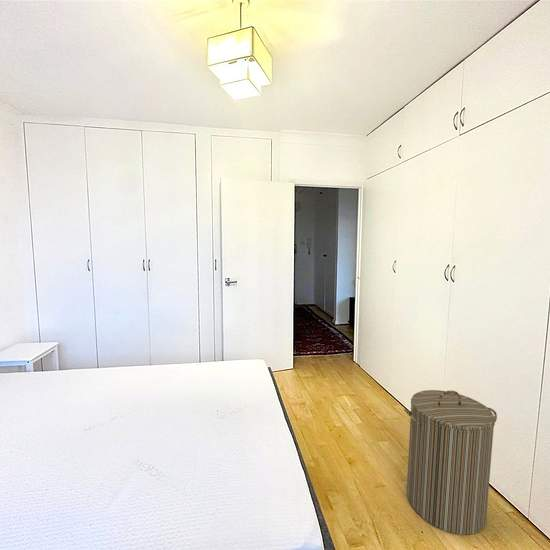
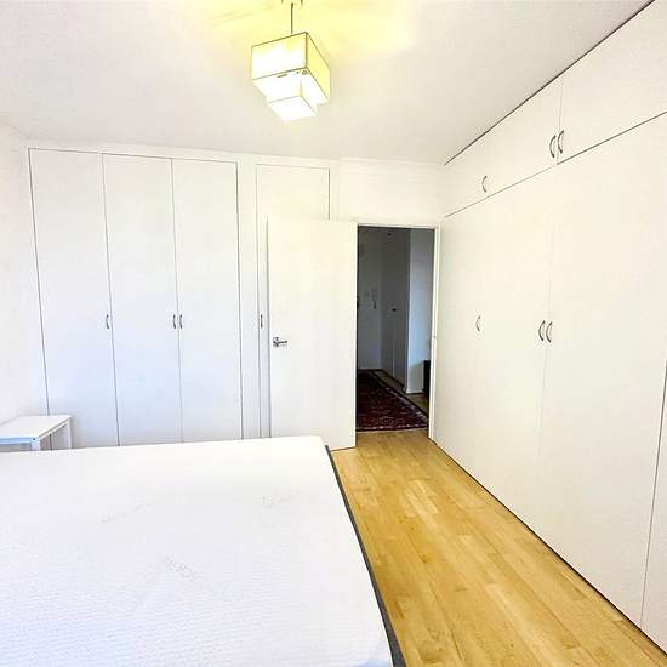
- laundry hamper (448, 448)
